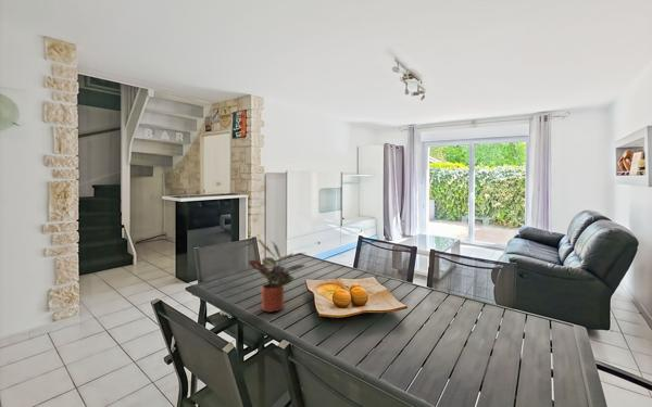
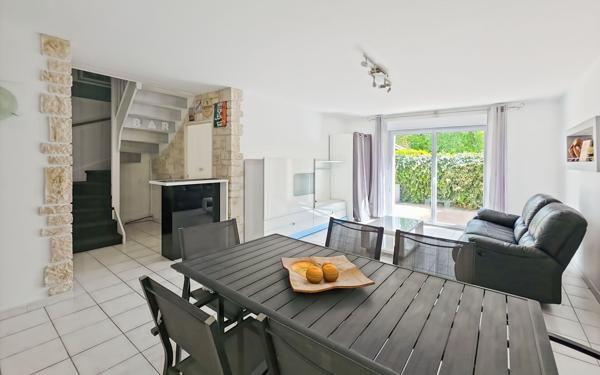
- potted plant (279, 274)
